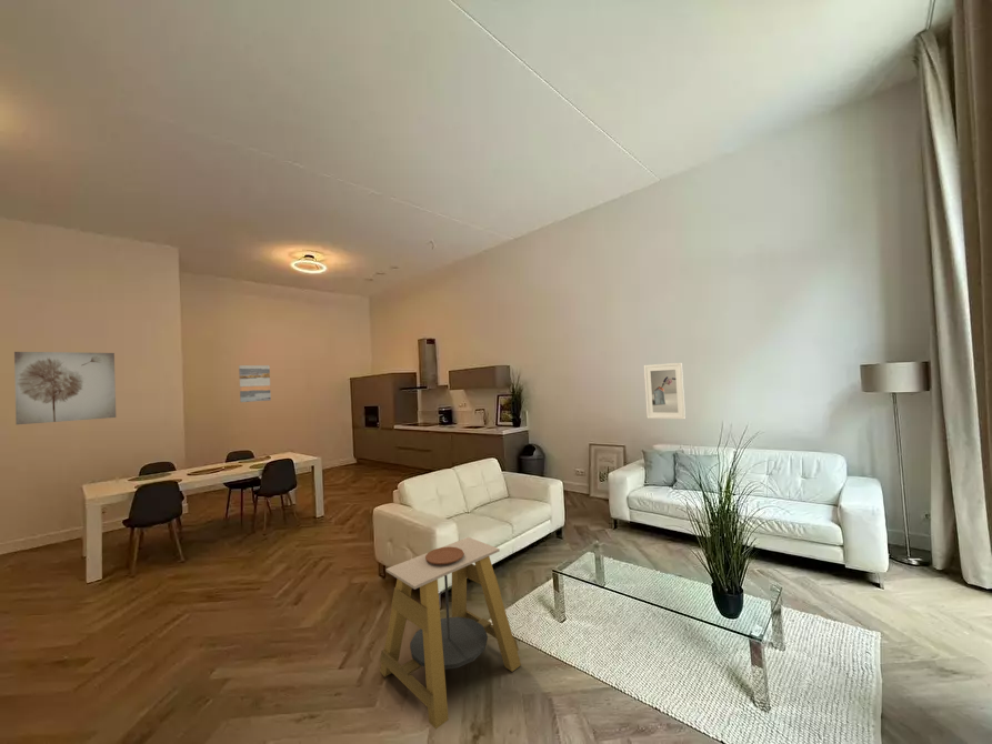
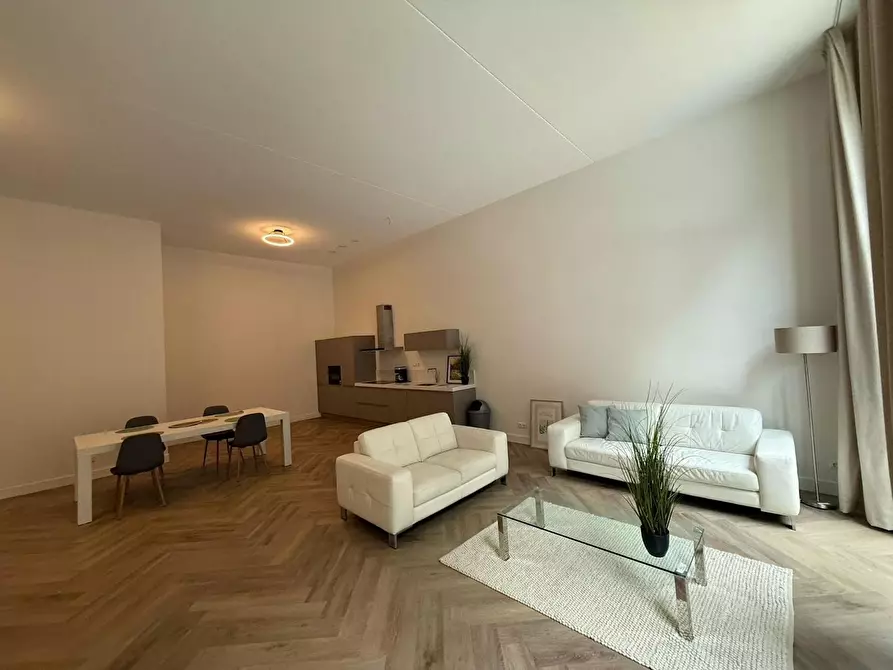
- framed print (663, 391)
- side table (447, 611)
- wall art (254, 383)
- wall art (68, 386)
